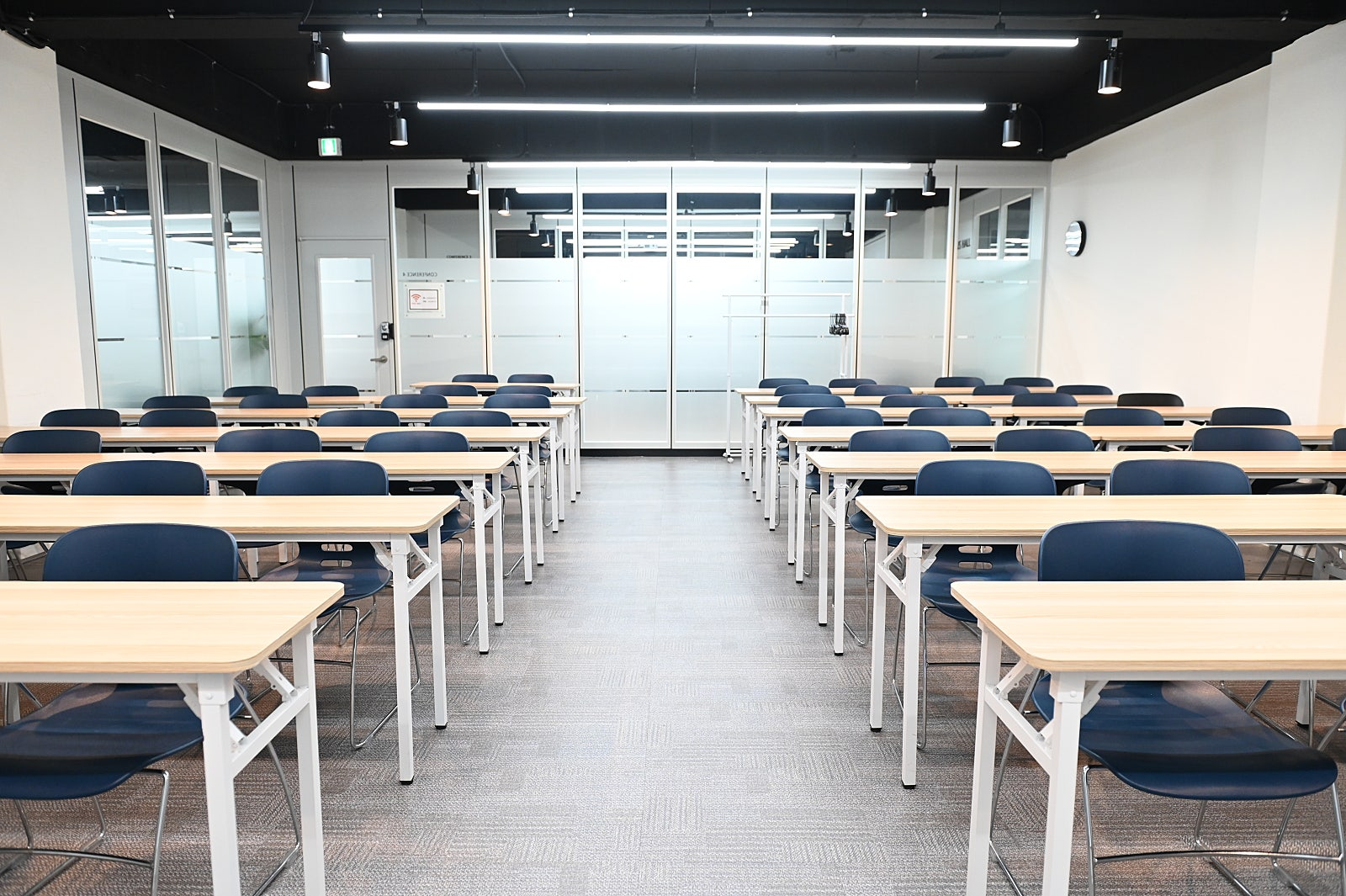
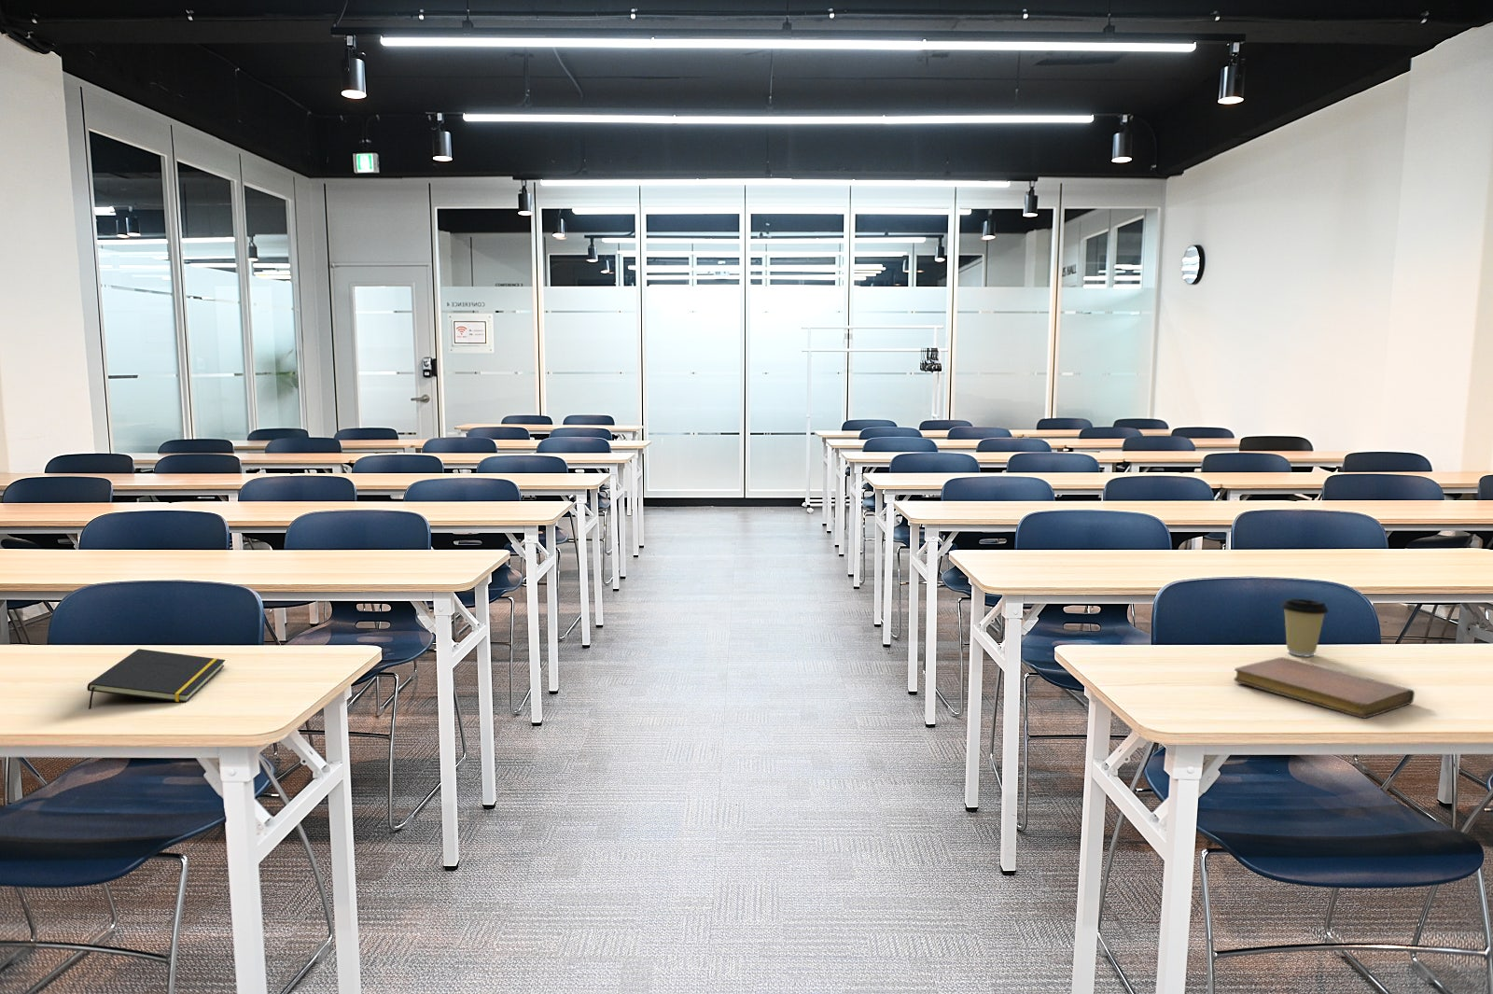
+ notepad (161, 673)
+ coffee cup (1302, 627)
+ notebook (1320, 684)
